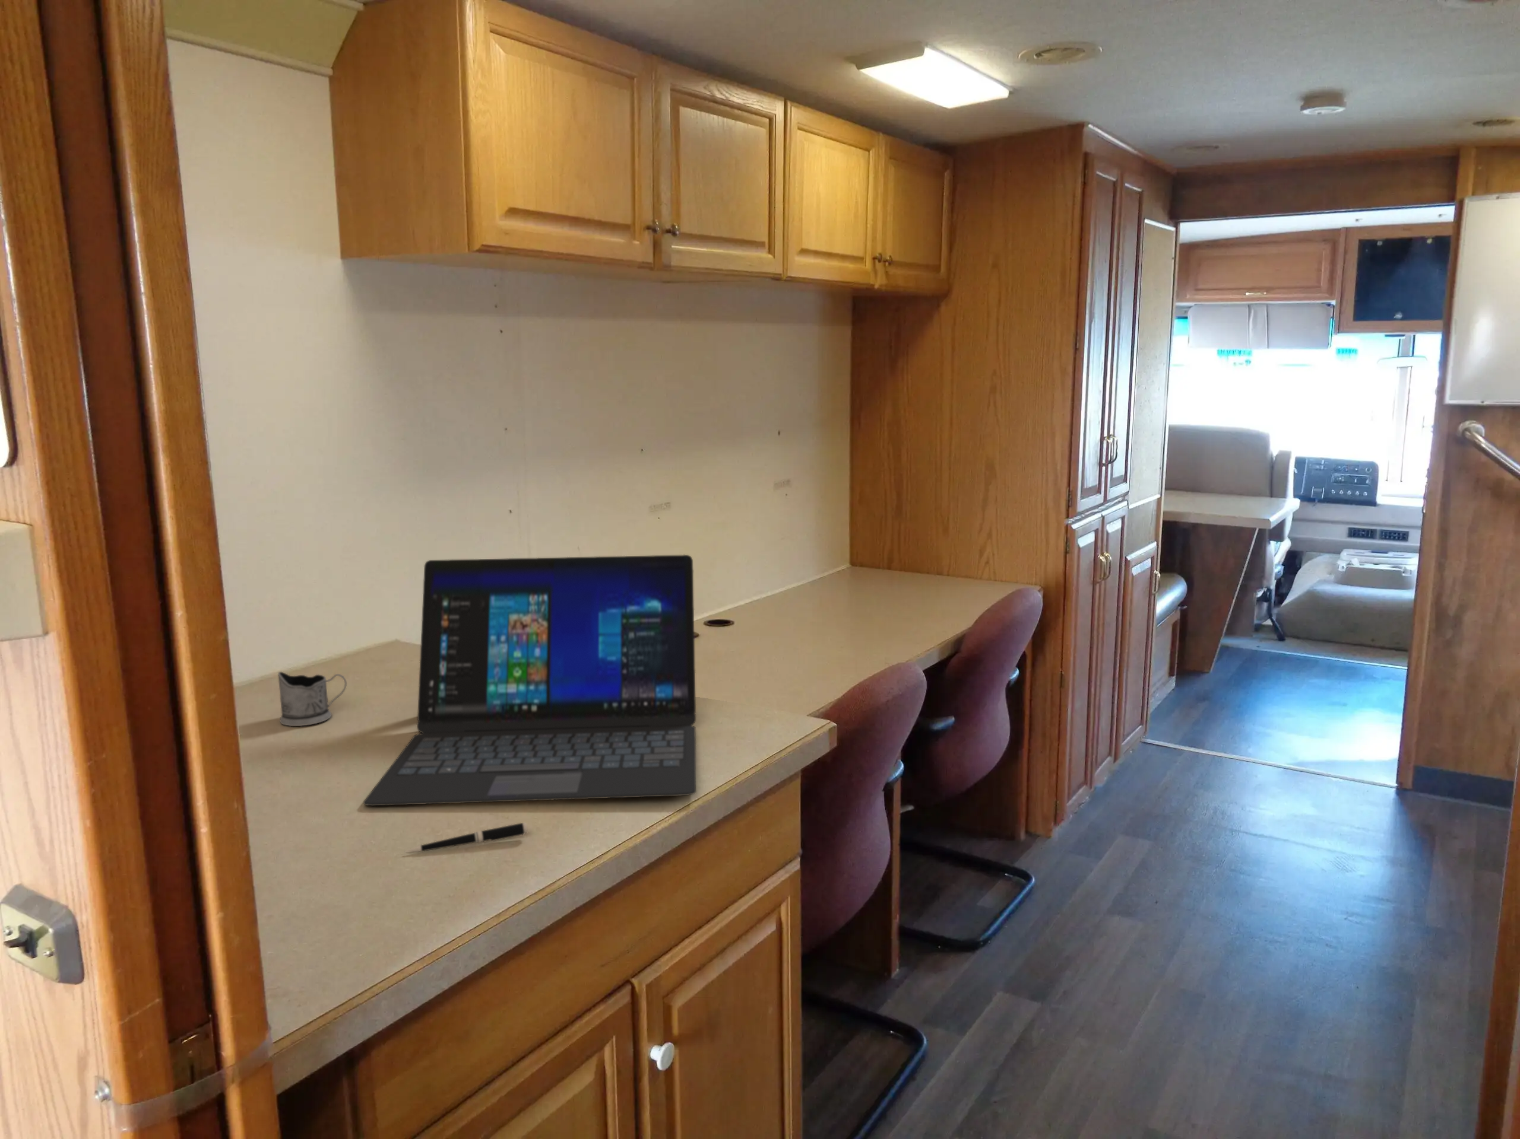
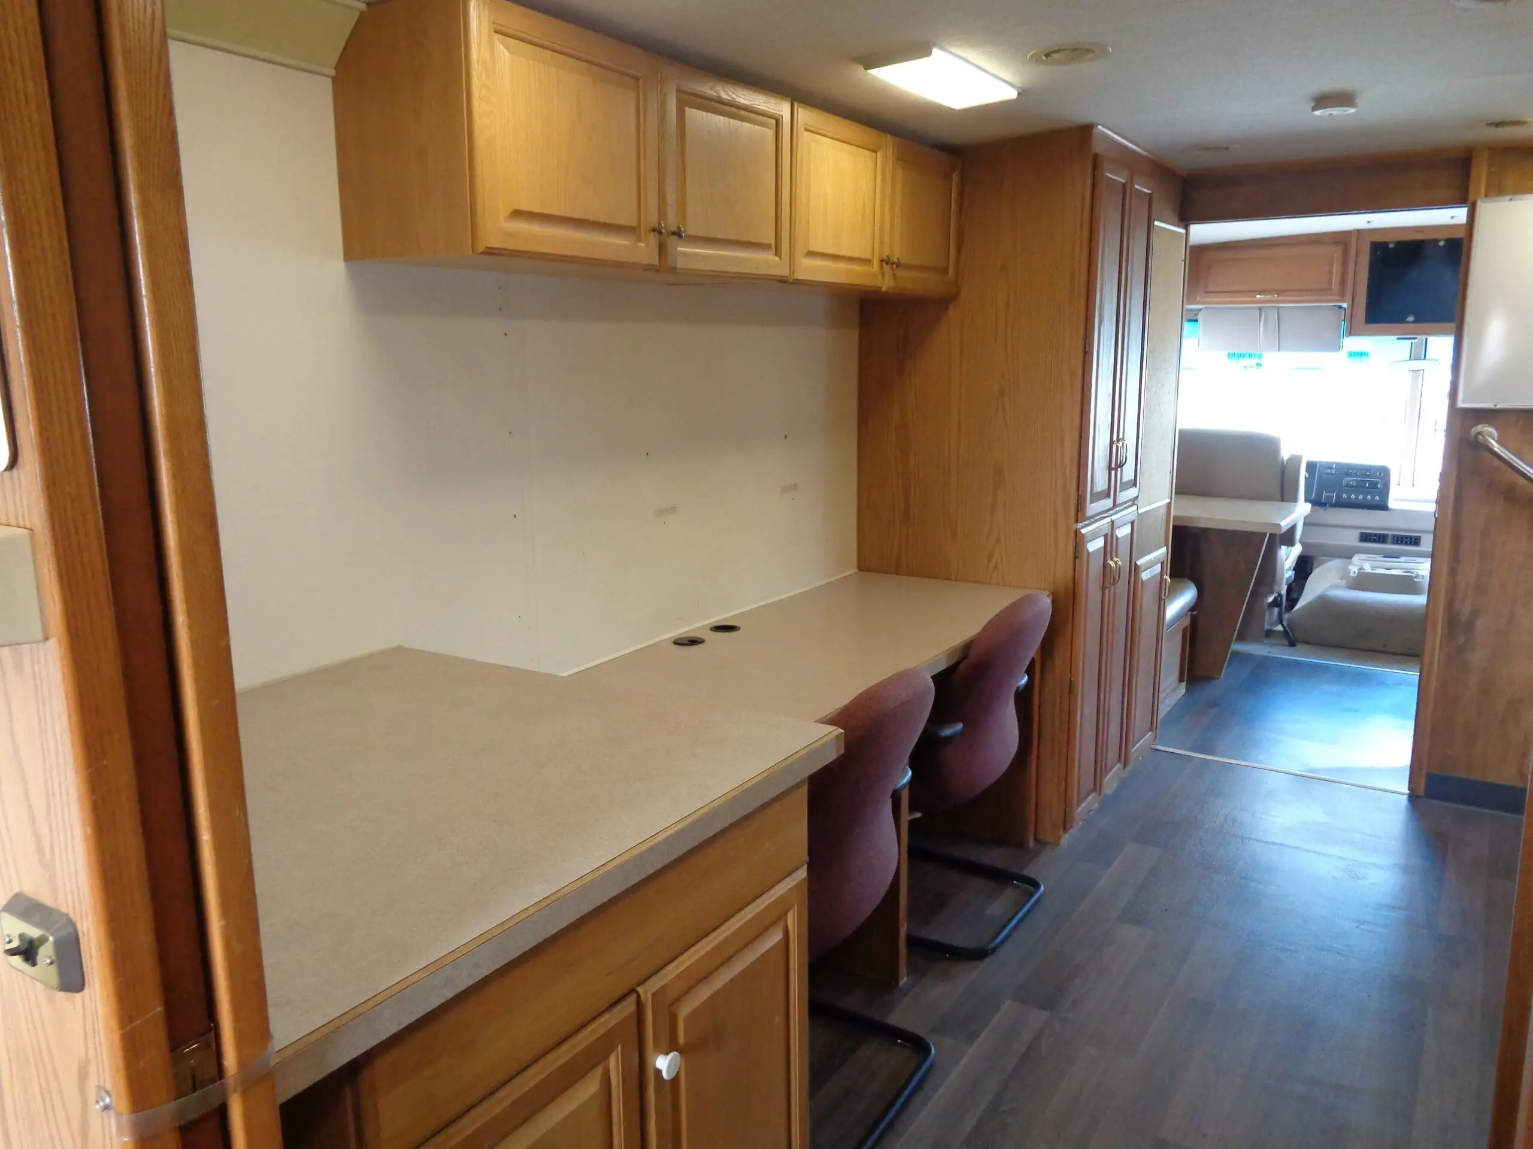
- tea glass holder (312, 694)
- pen (466, 838)
- laptop (547, 665)
